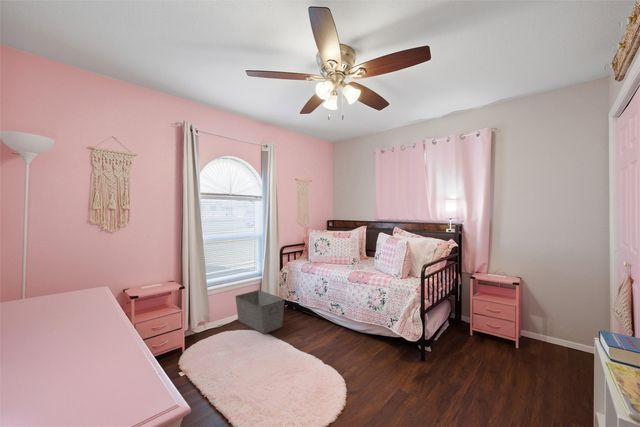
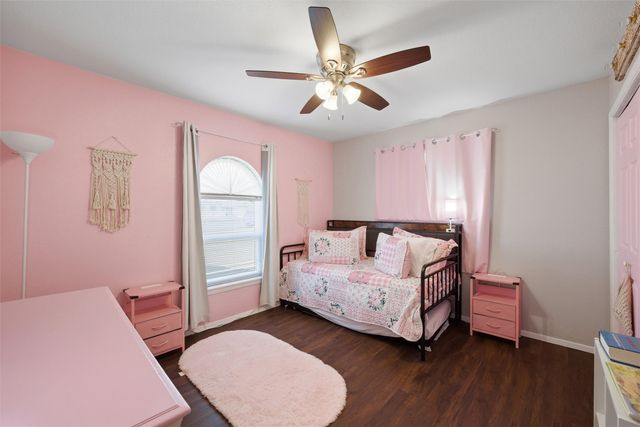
- storage bin (259, 310)
